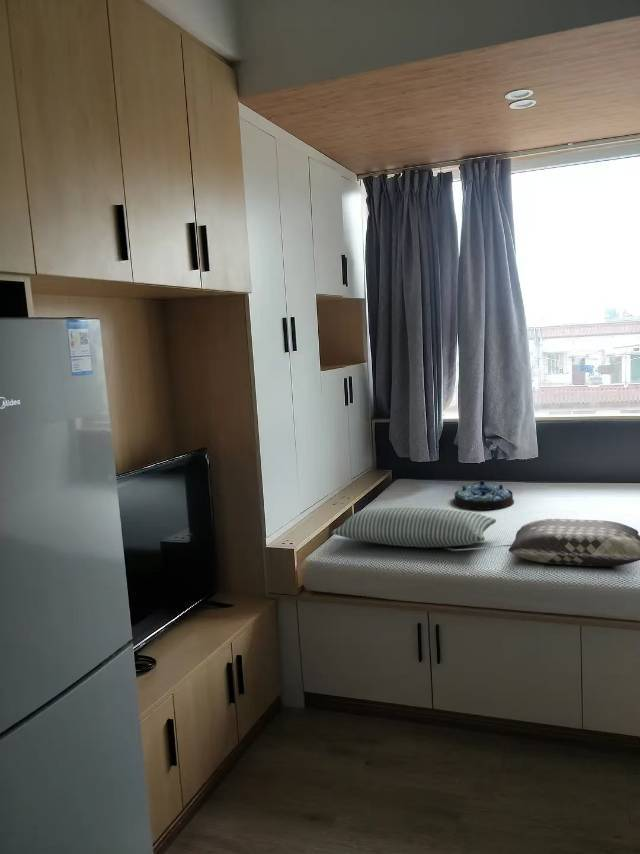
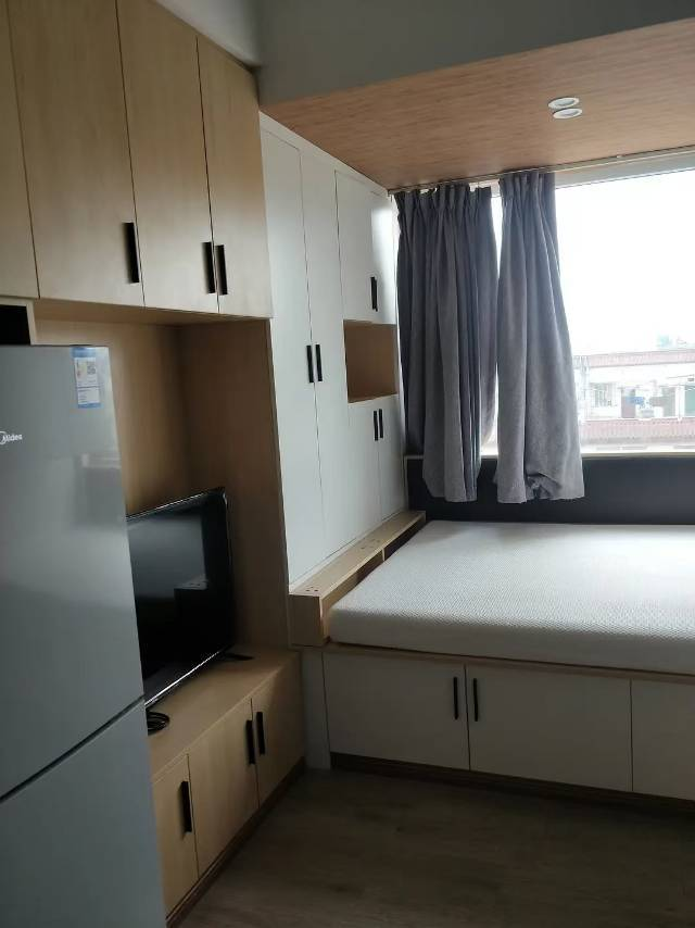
- serving tray (483, 493)
- cushion (576, 540)
- pillow (413, 526)
